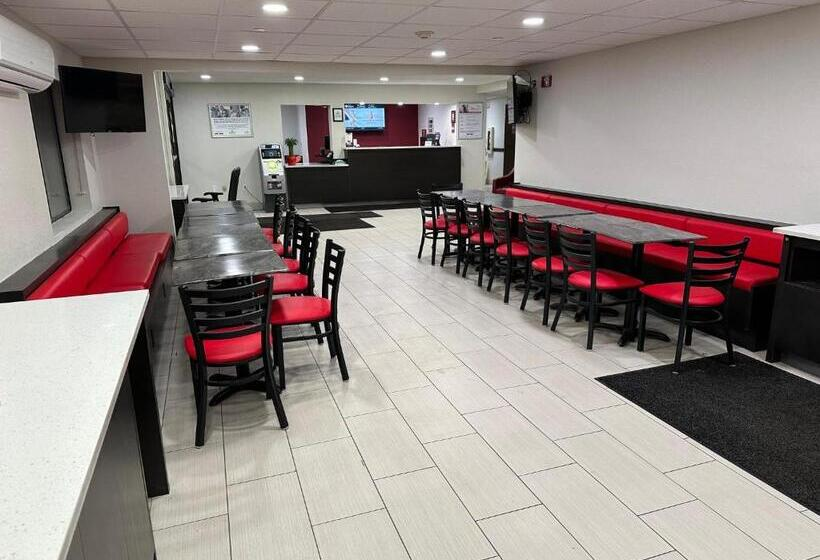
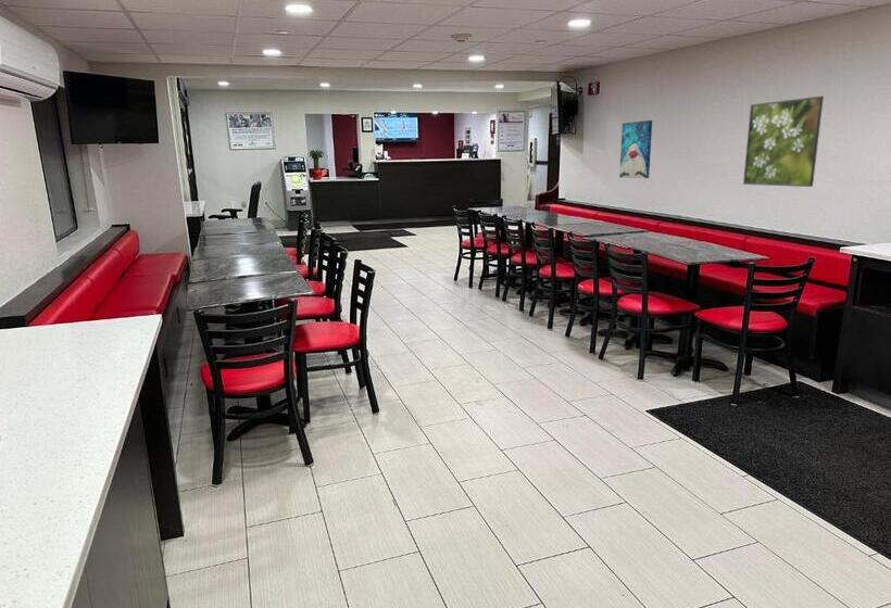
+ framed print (780, 143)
+ wall art (635, 150)
